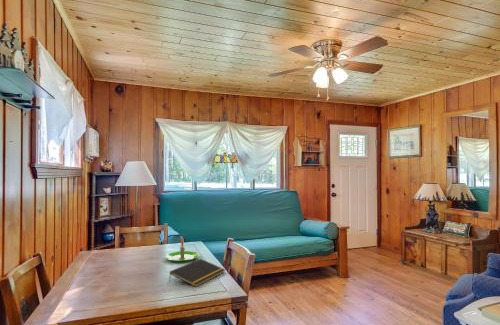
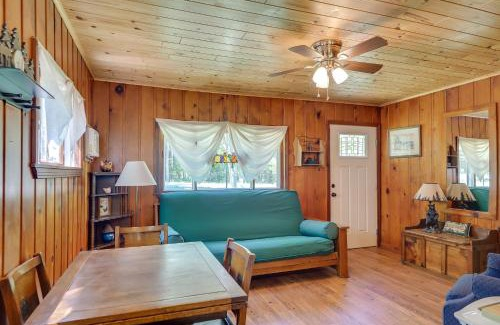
- notepad (198, 271)
- candle (182, 247)
